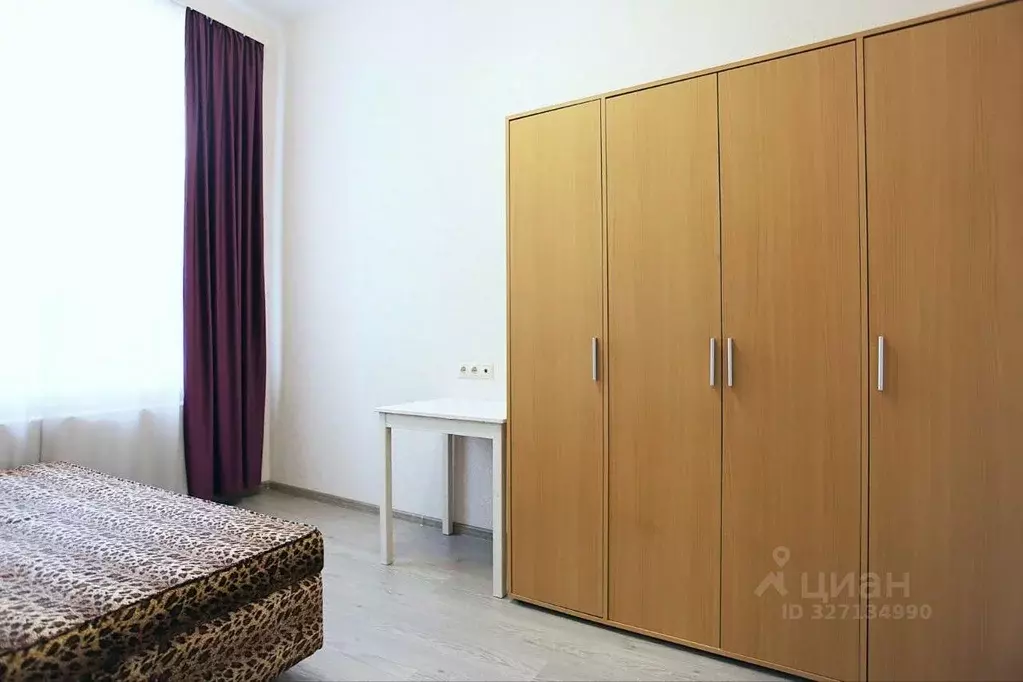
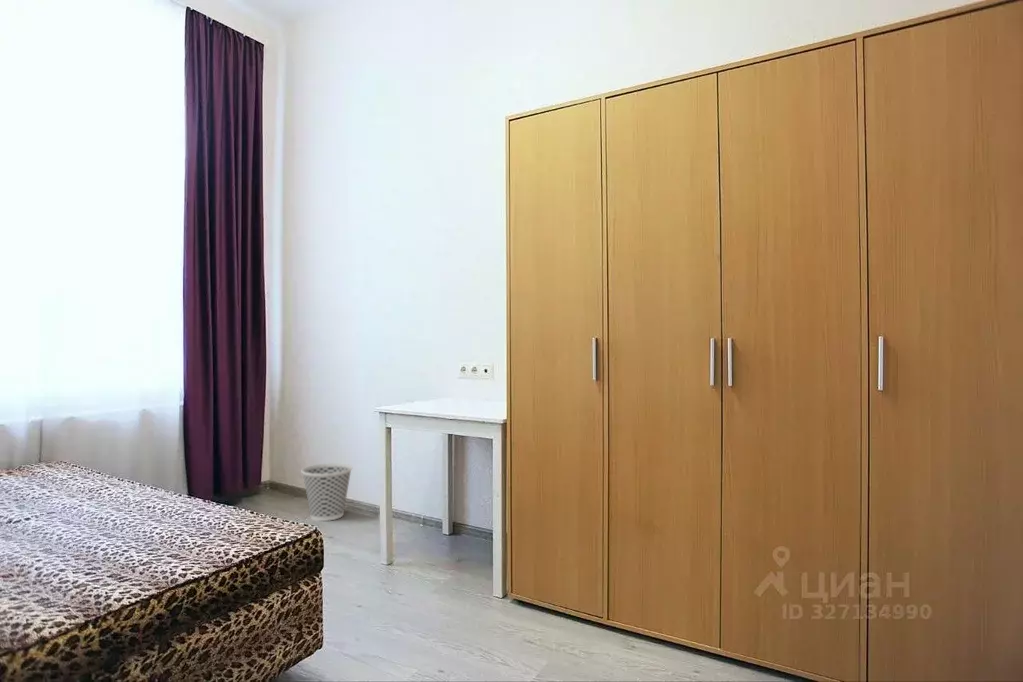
+ wastebasket (327, 492)
